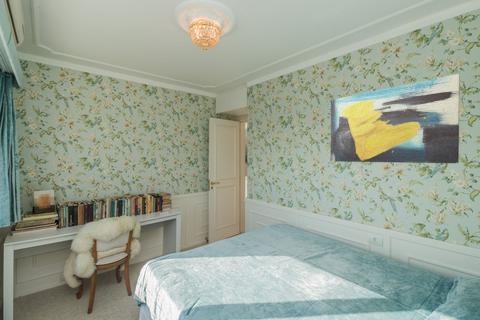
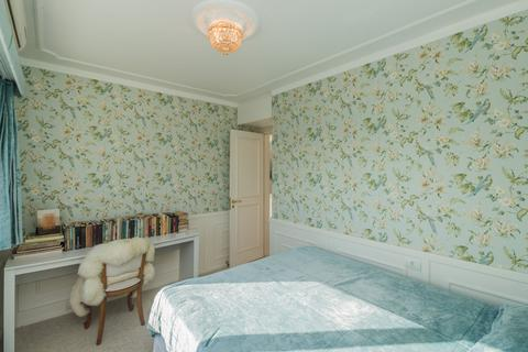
- wall art (383, 126)
